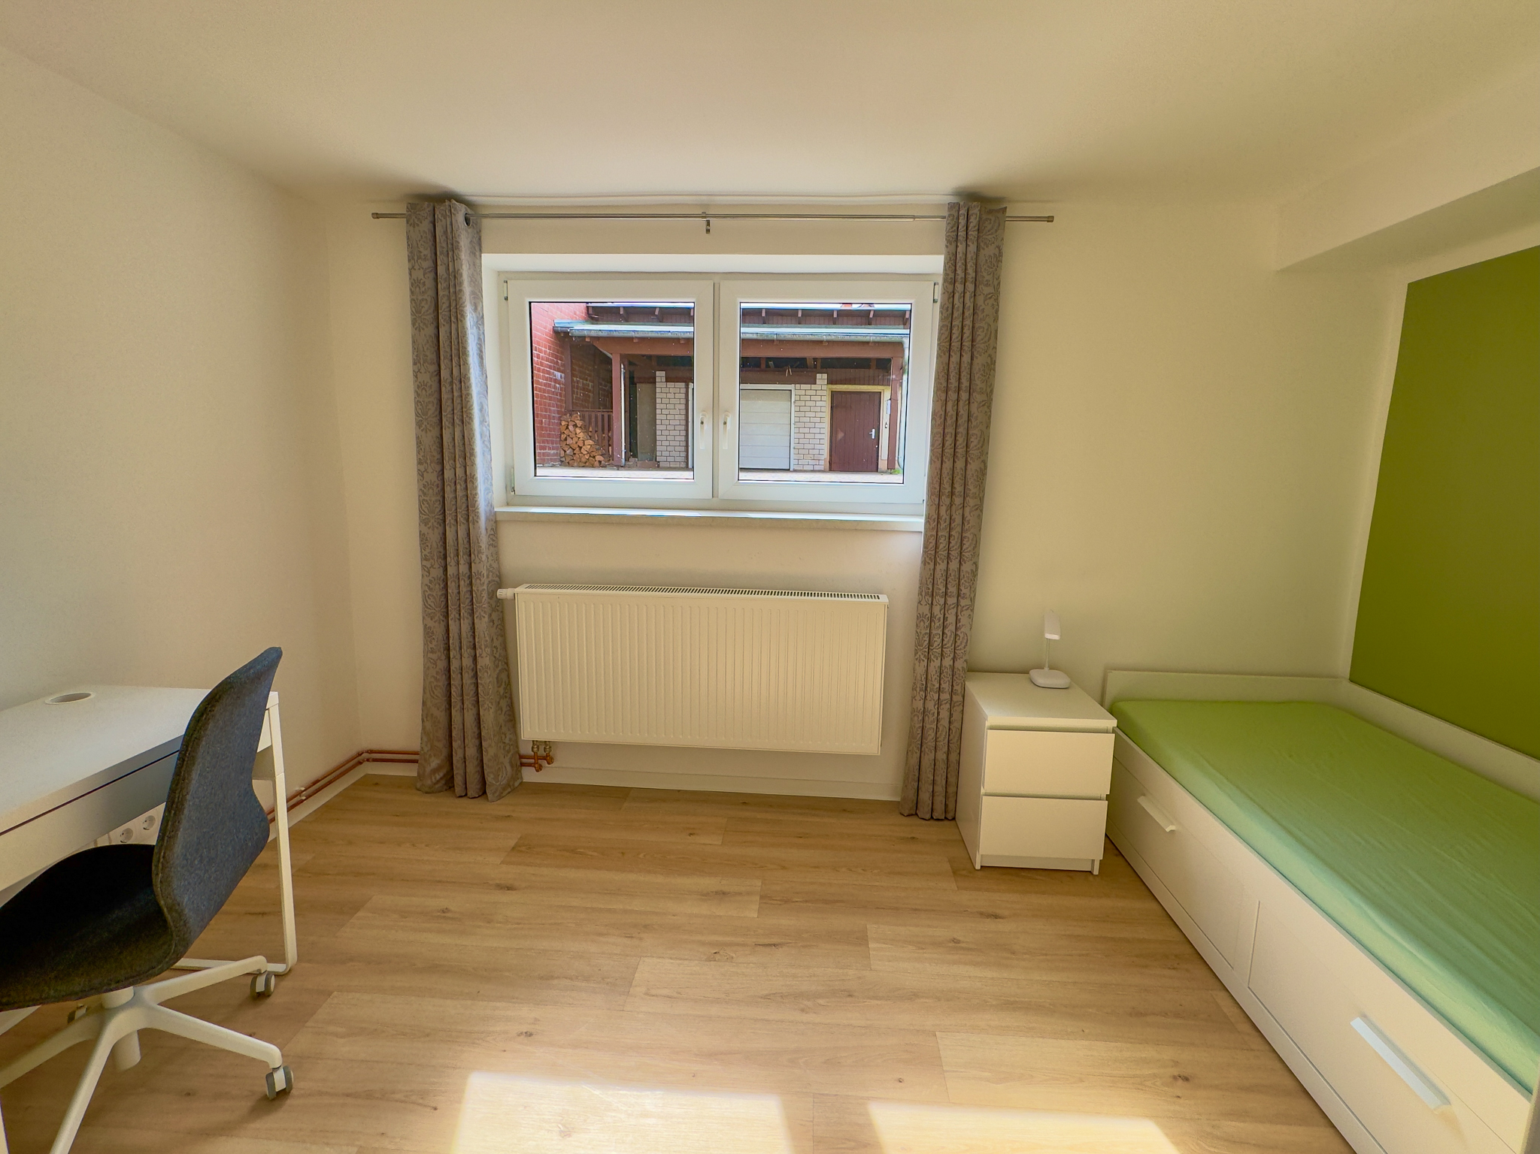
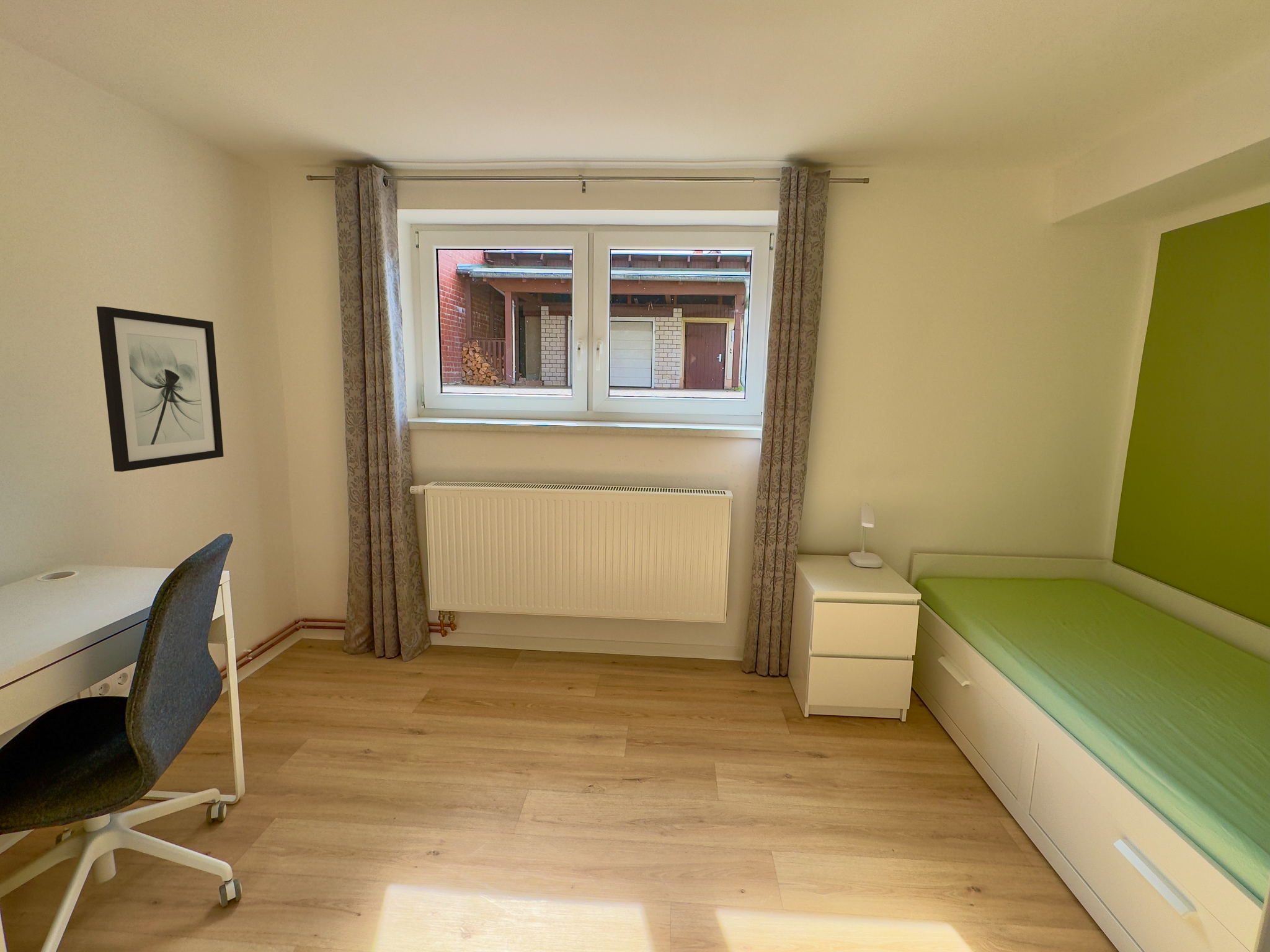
+ wall art (167, 390)
